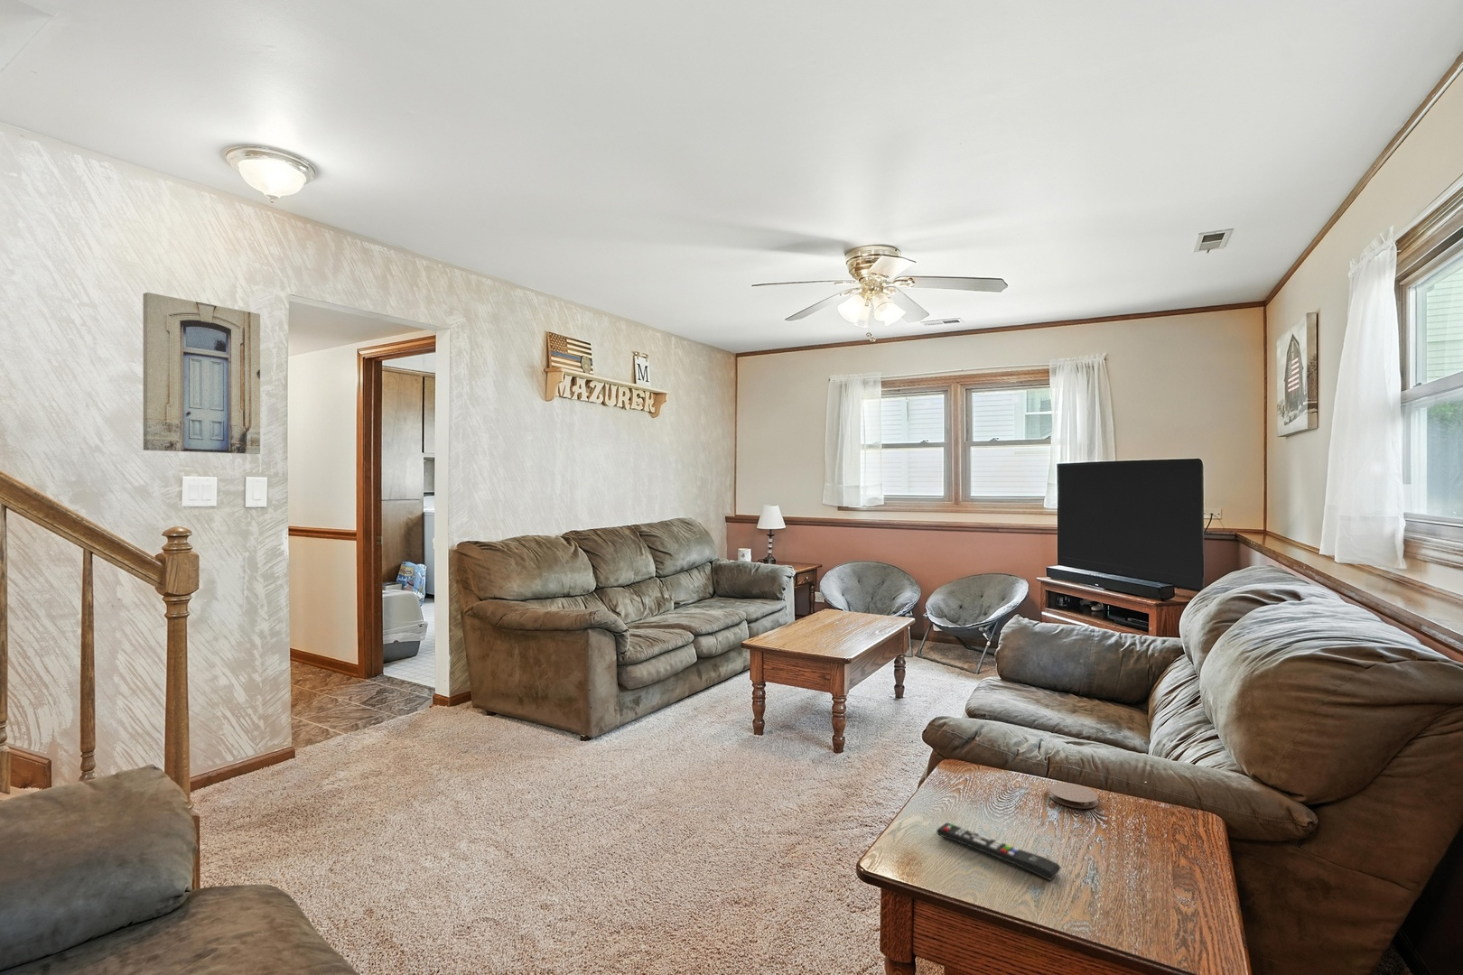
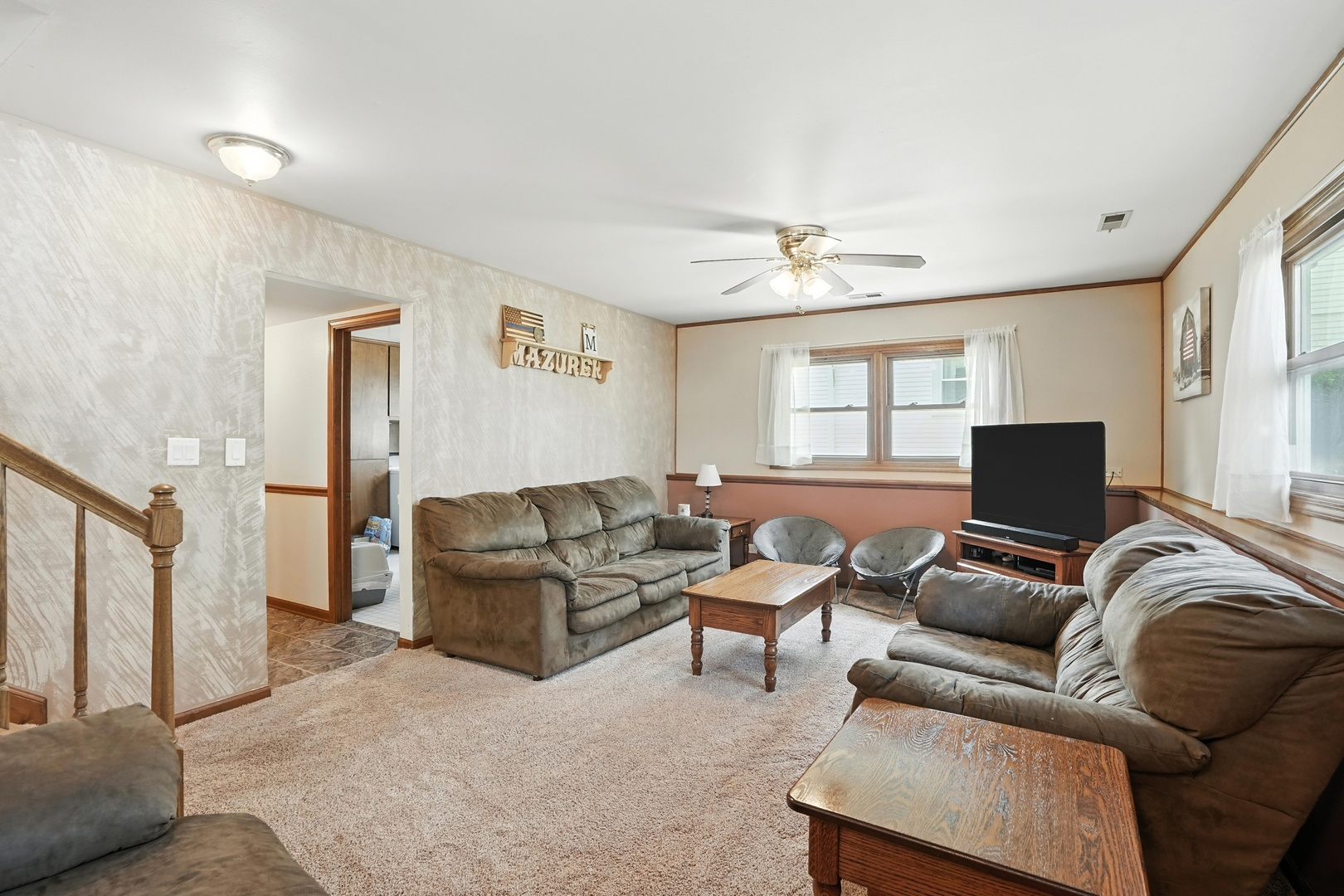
- remote control (995, 849)
- coaster (1073, 794)
- wall art (205, 379)
